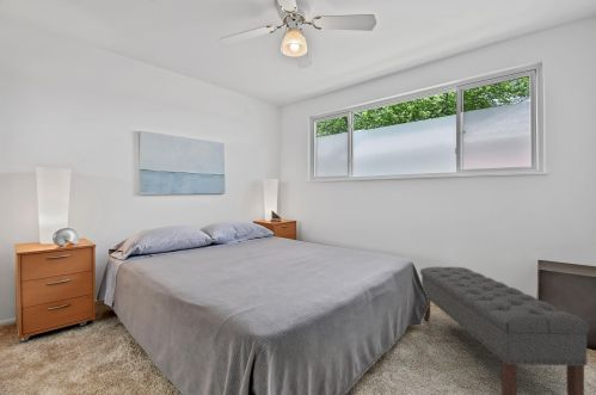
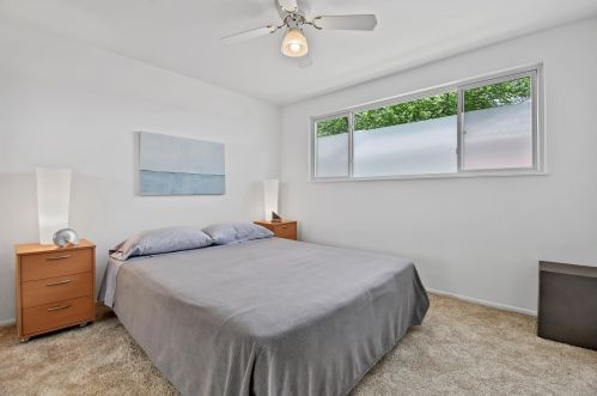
- bench (481, 319)
